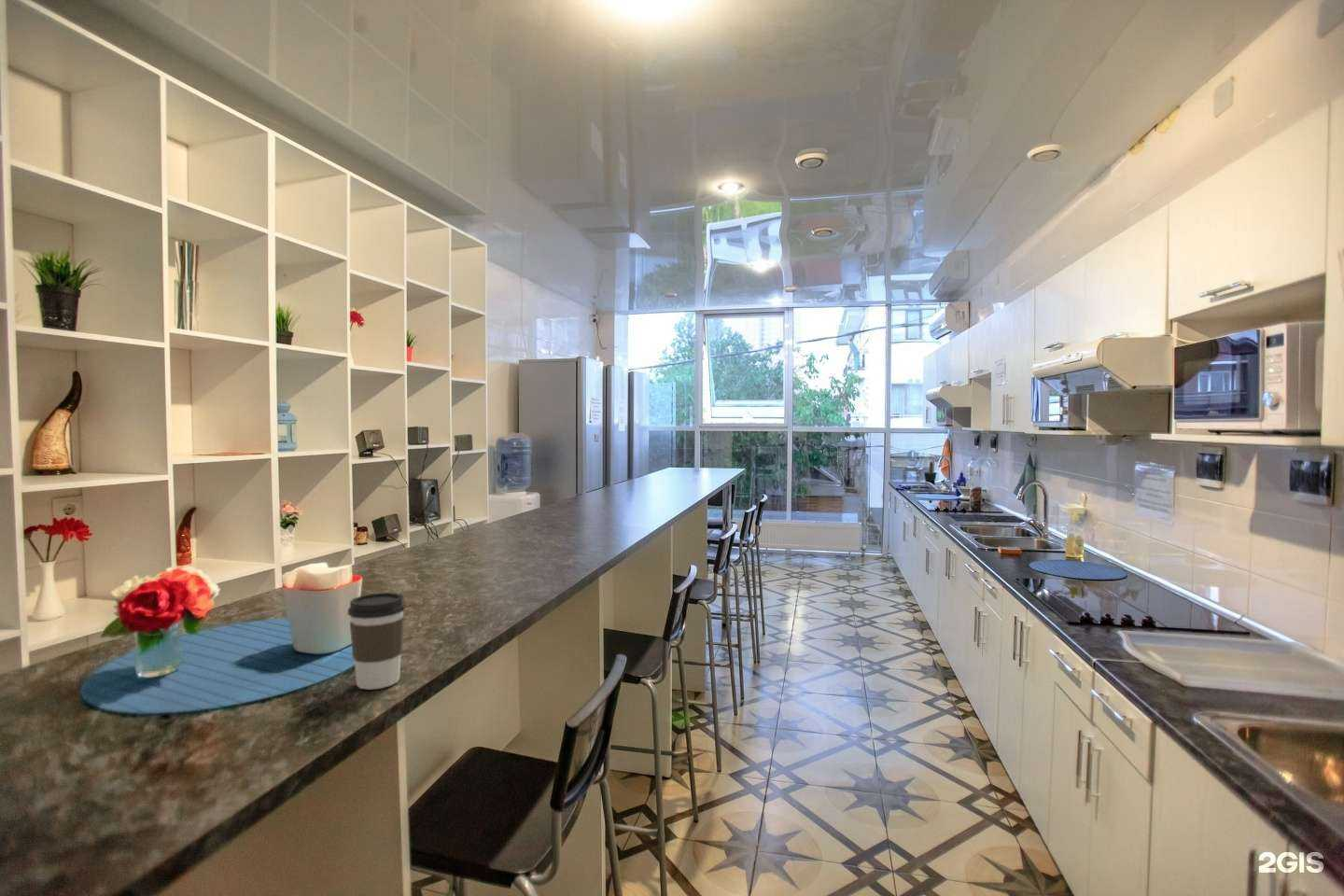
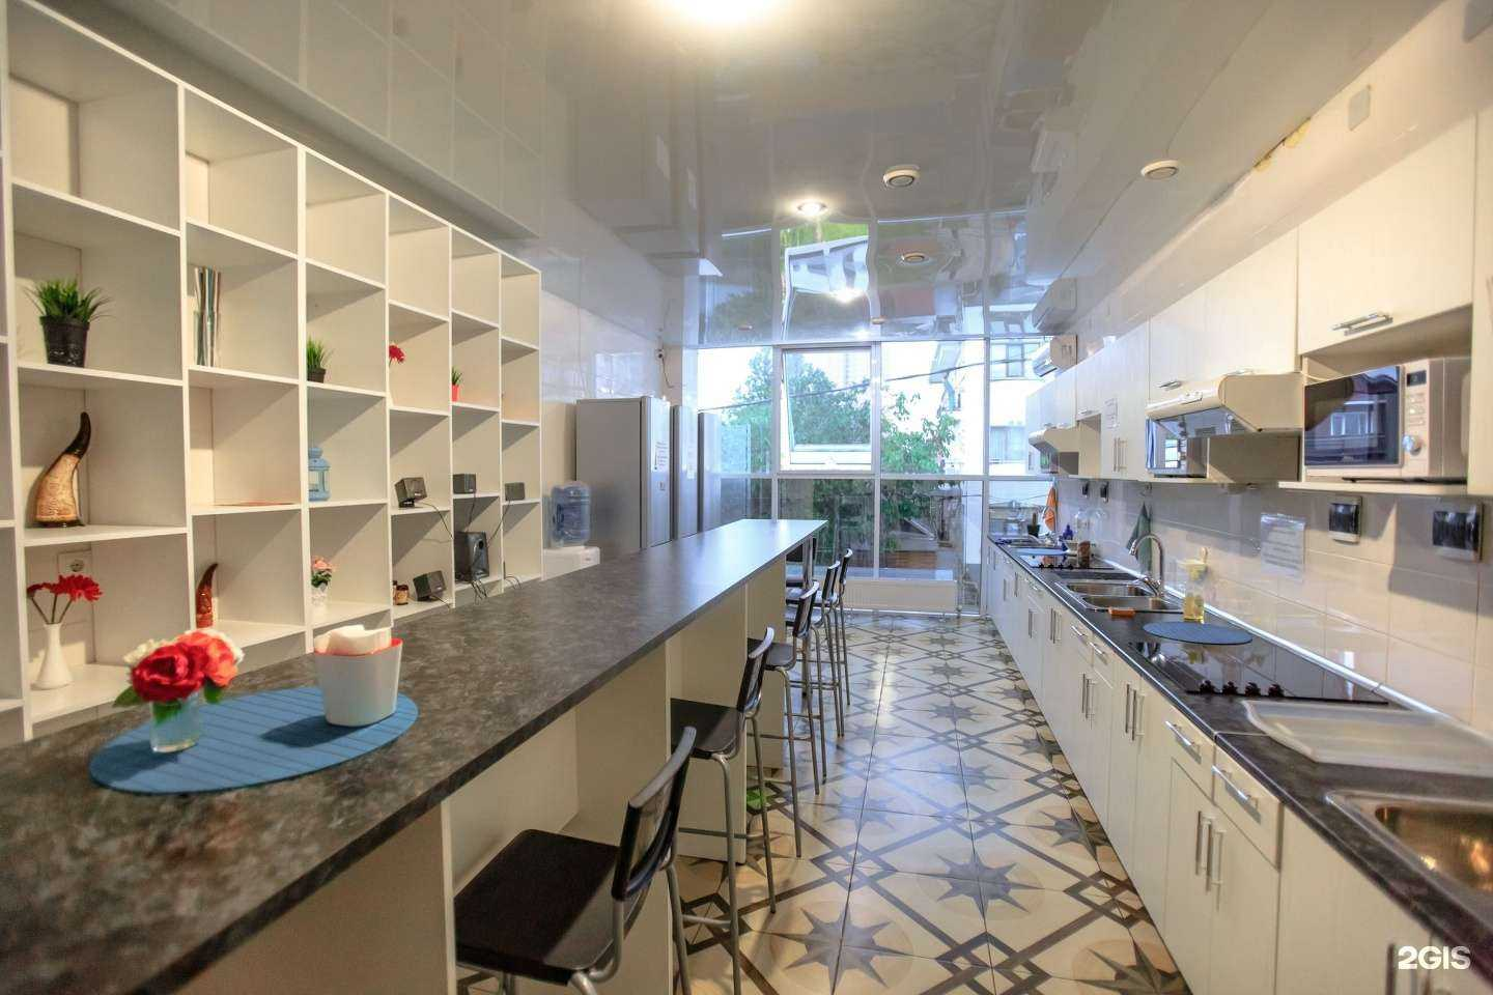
- coffee cup (377, 639)
